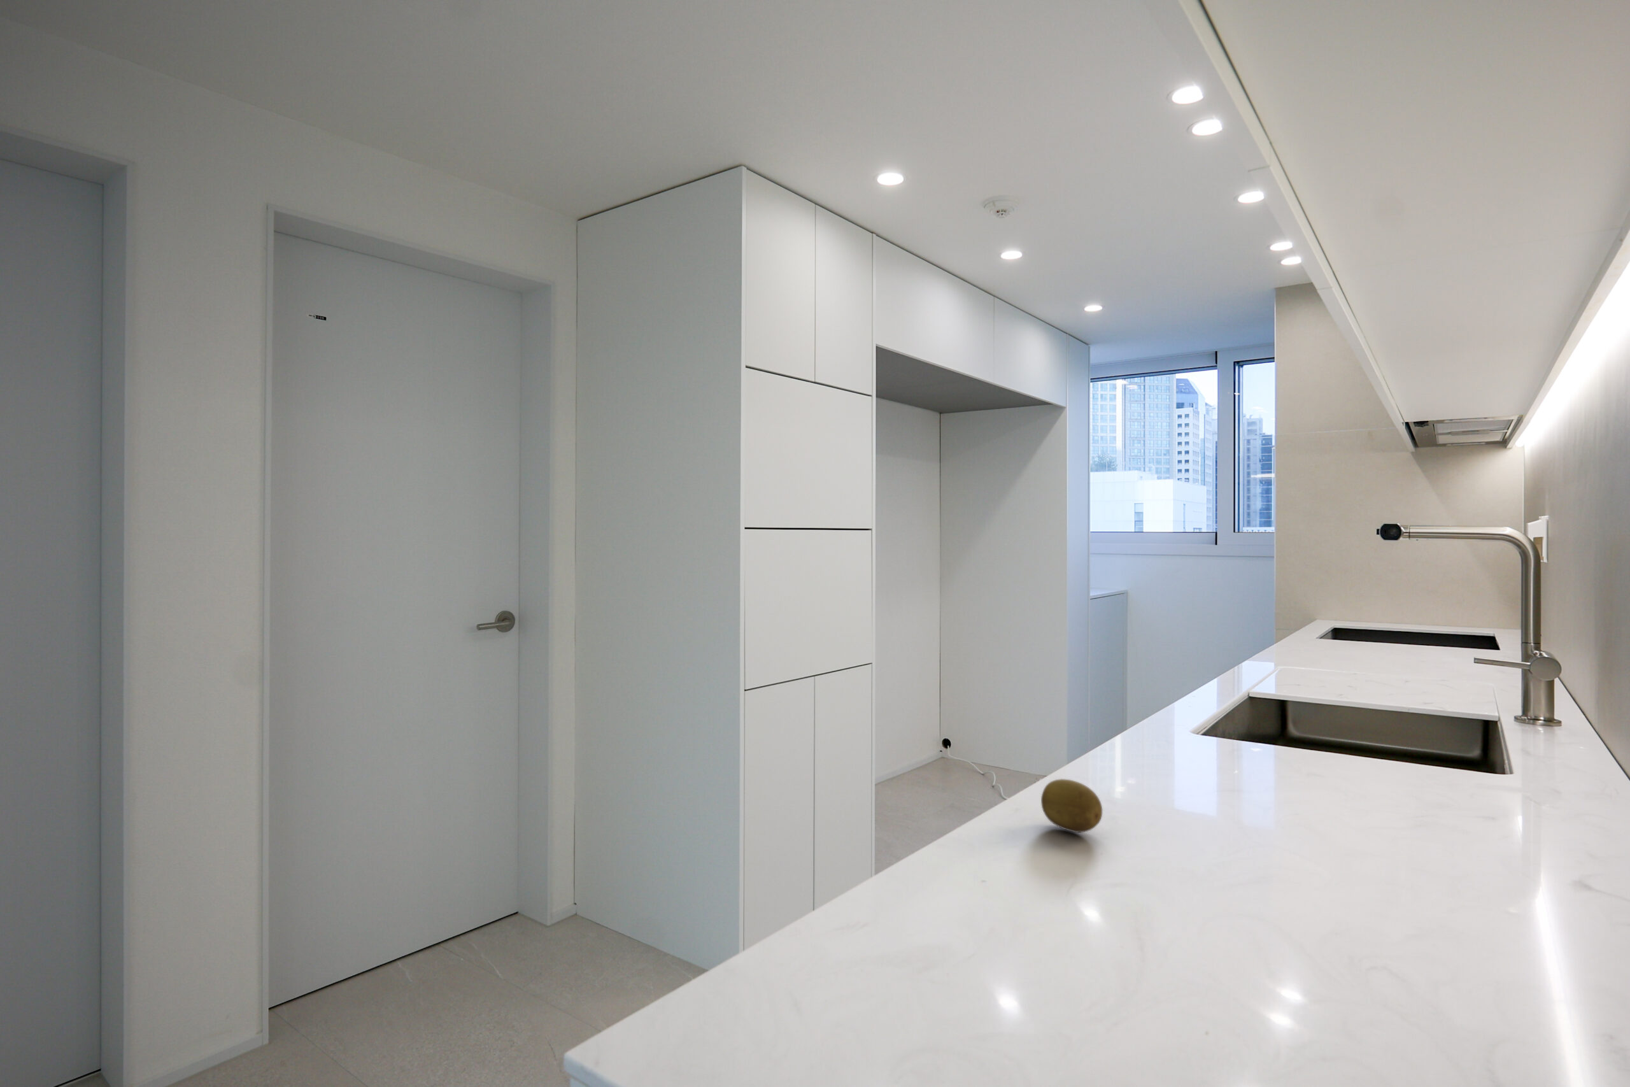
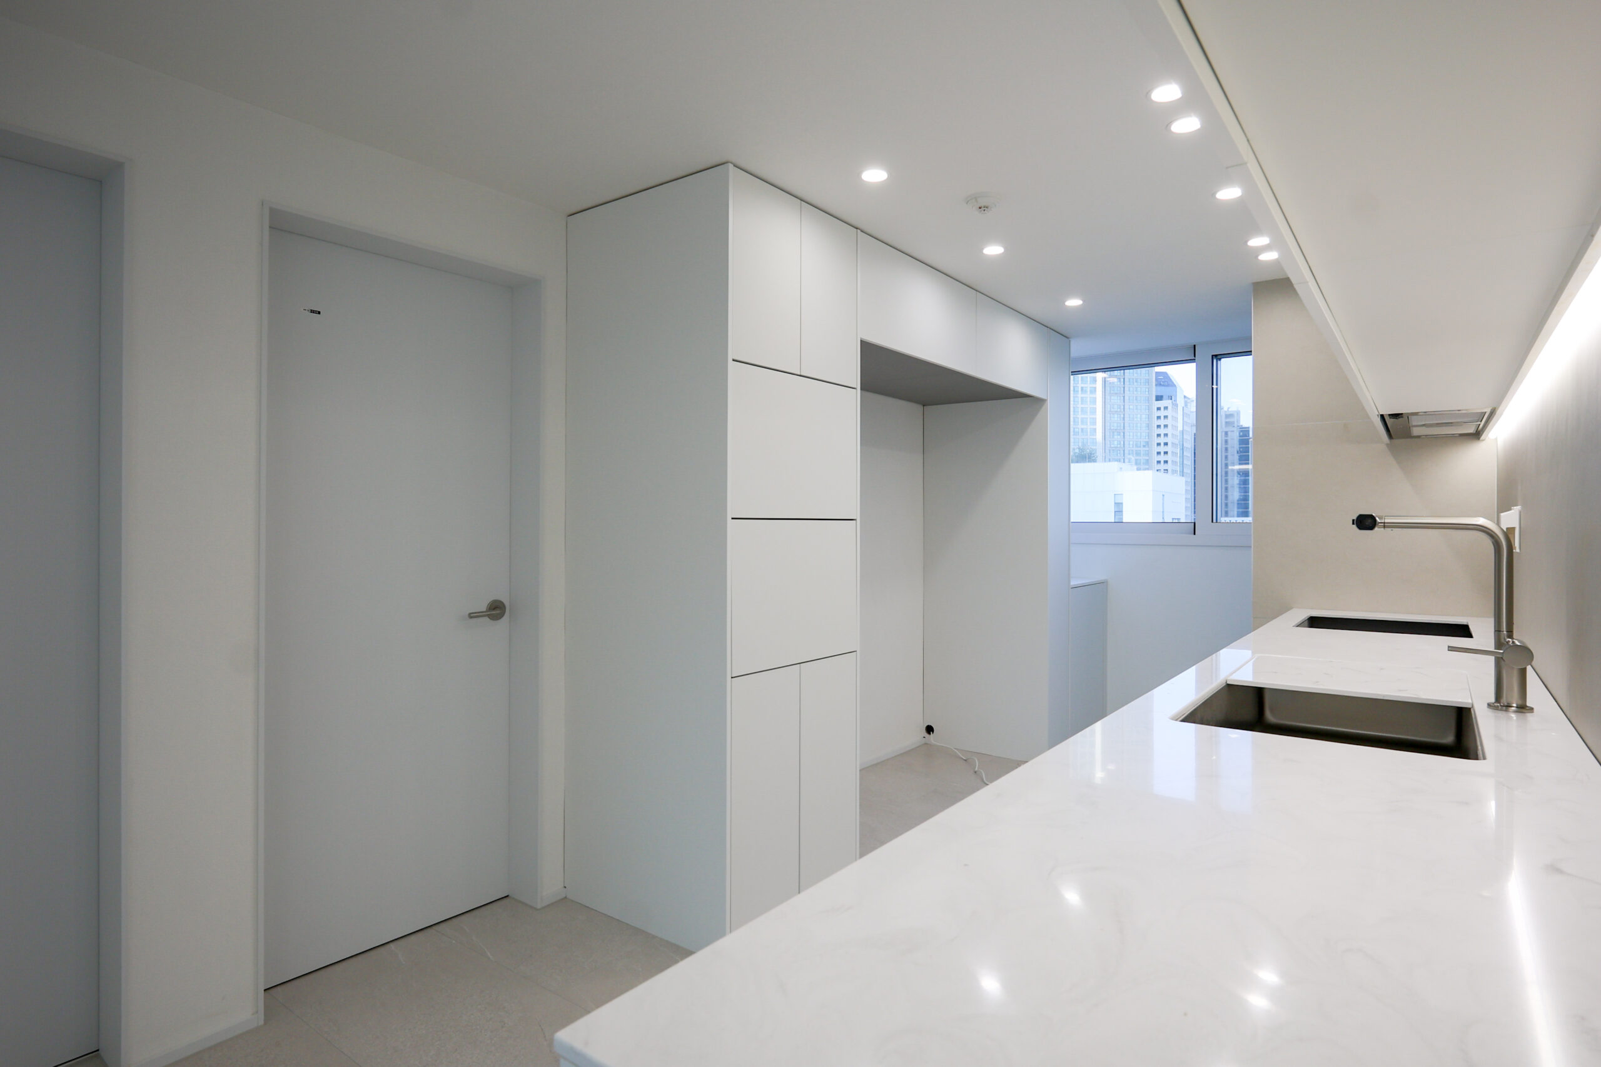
- fruit (1071, 804)
